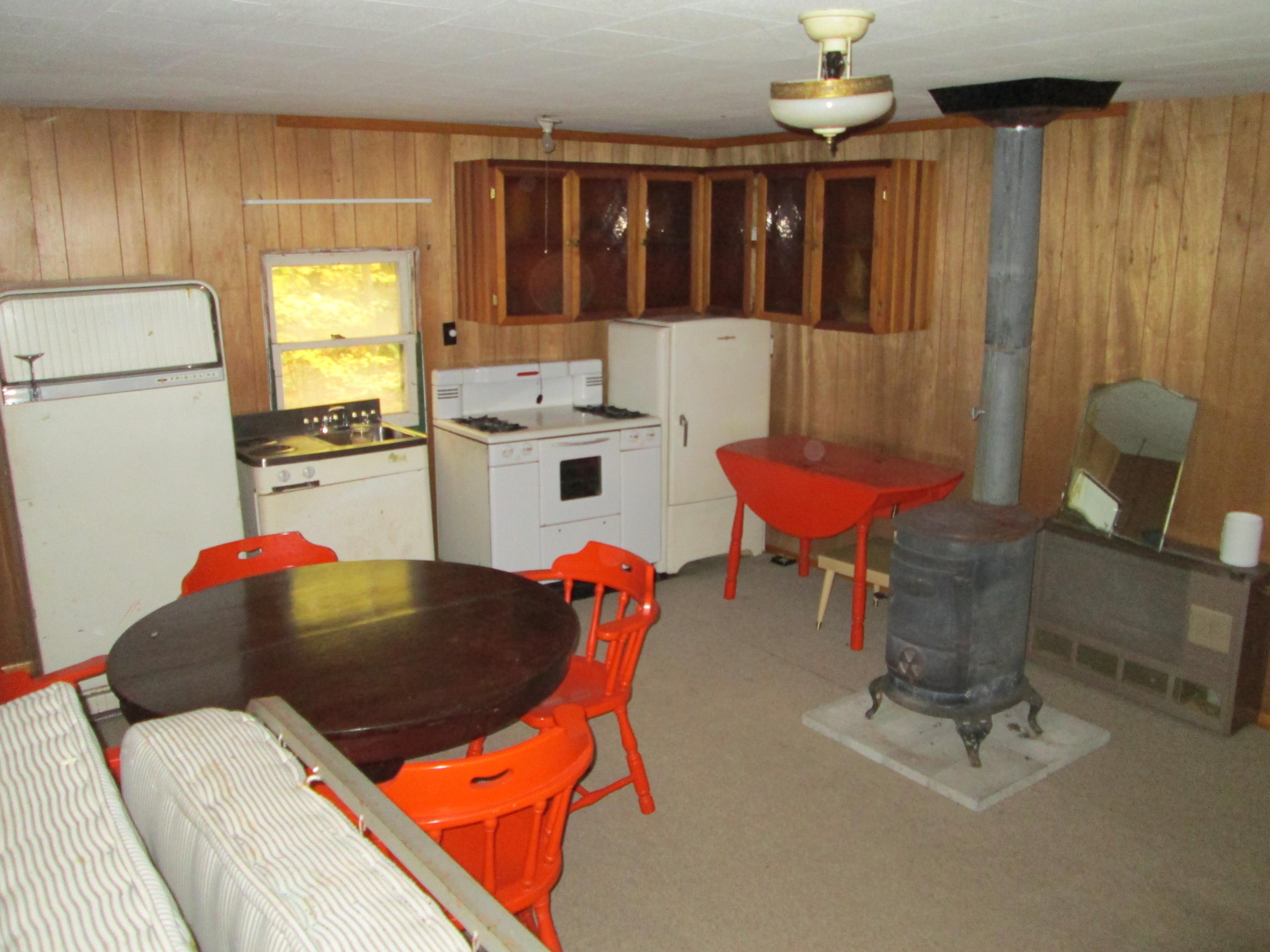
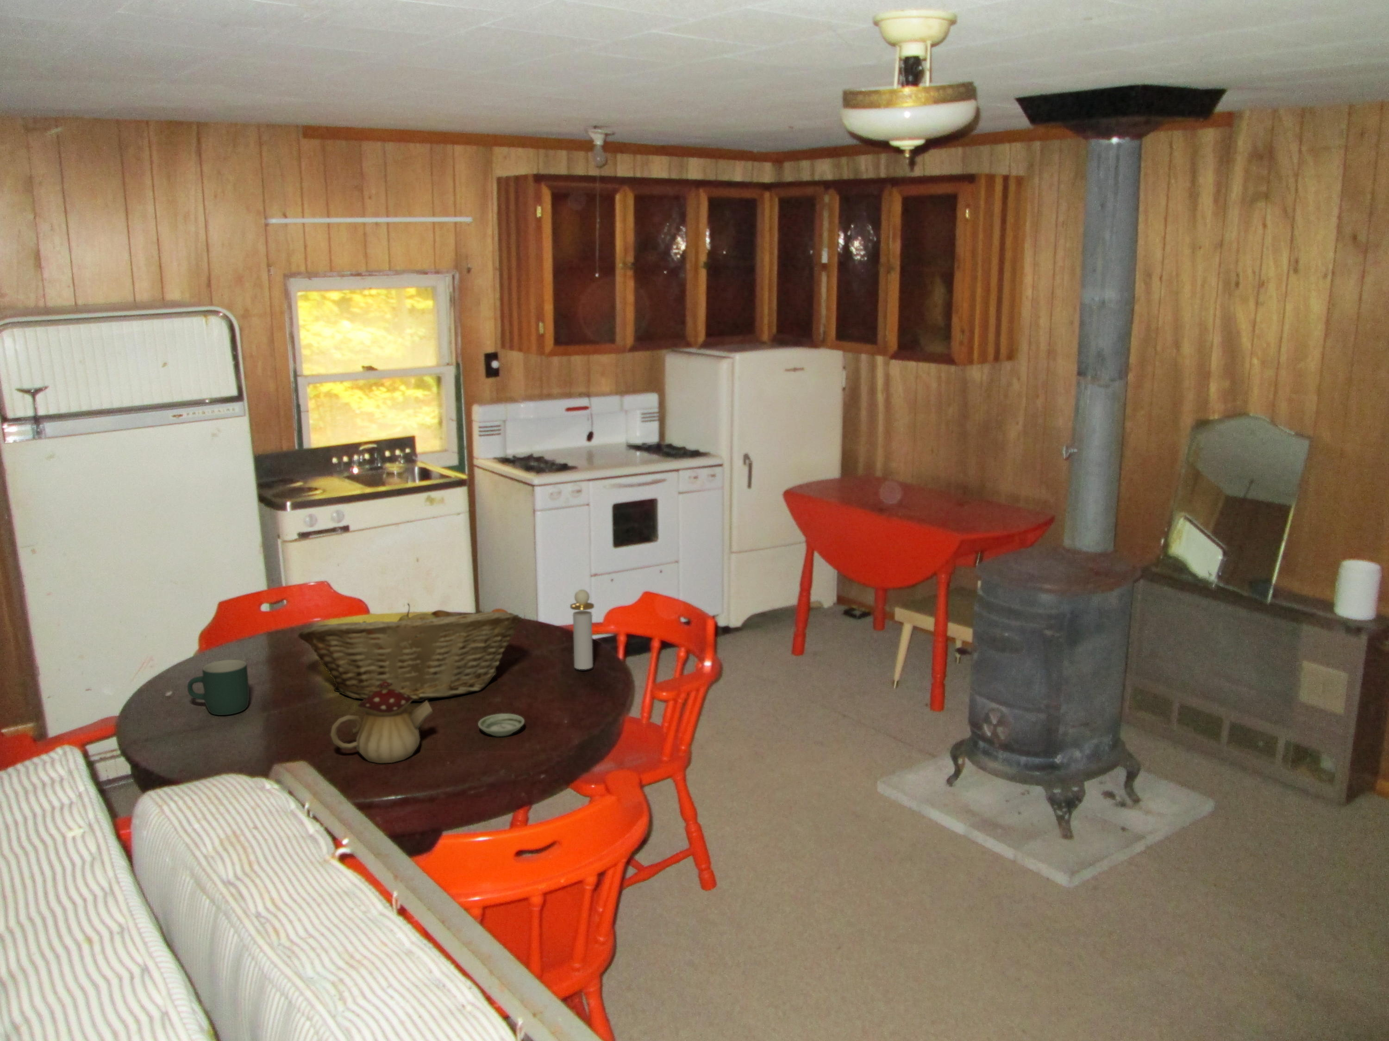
+ mug (218, 689)
+ perfume bottle (583, 630)
+ teapot (382, 718)
+ fruit basket (413, 643)
+ saucer (501, 726)
